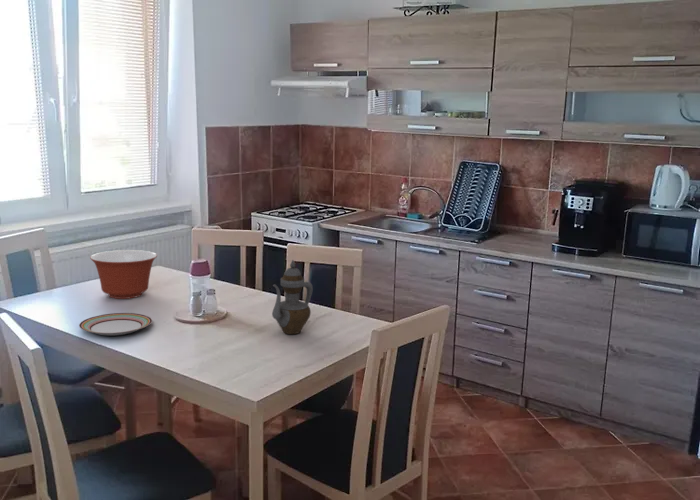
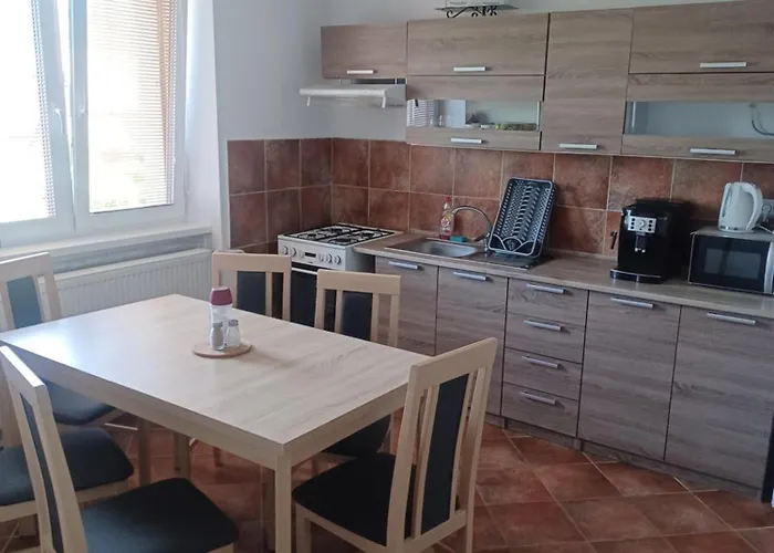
- mixing bowl (124, 275)
- plate (116, 325)
- teapot (293, 295)
